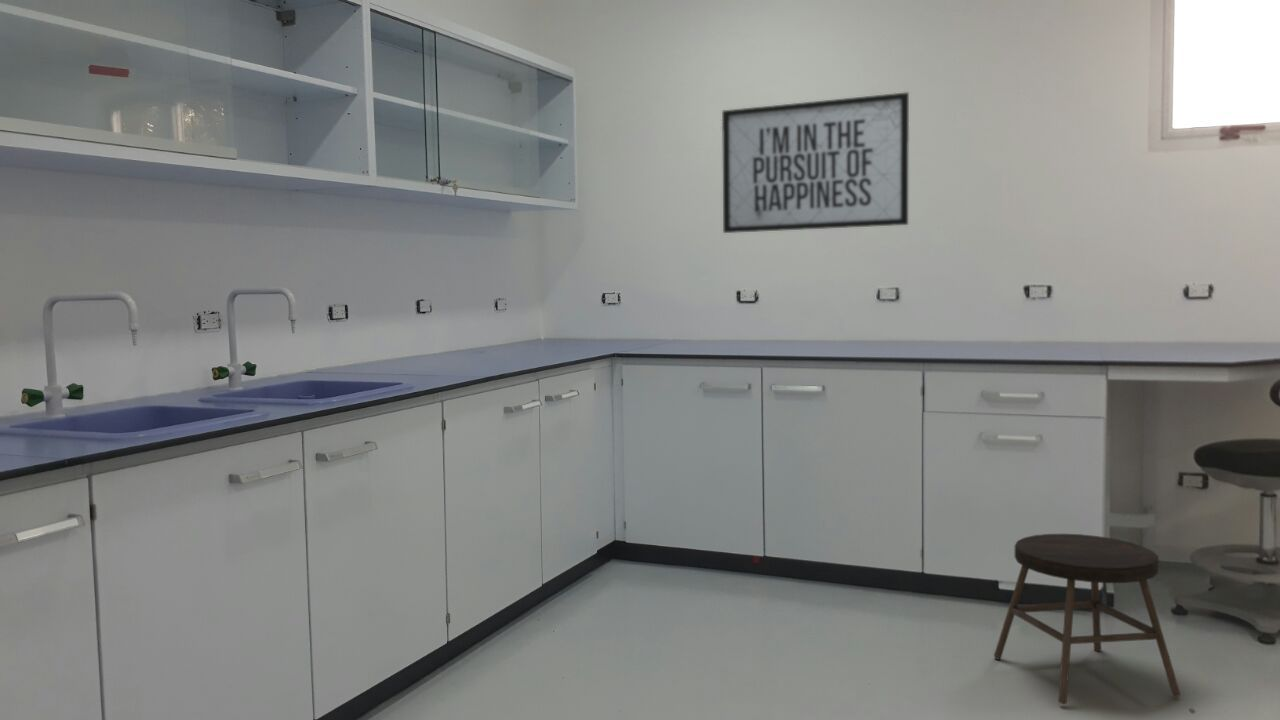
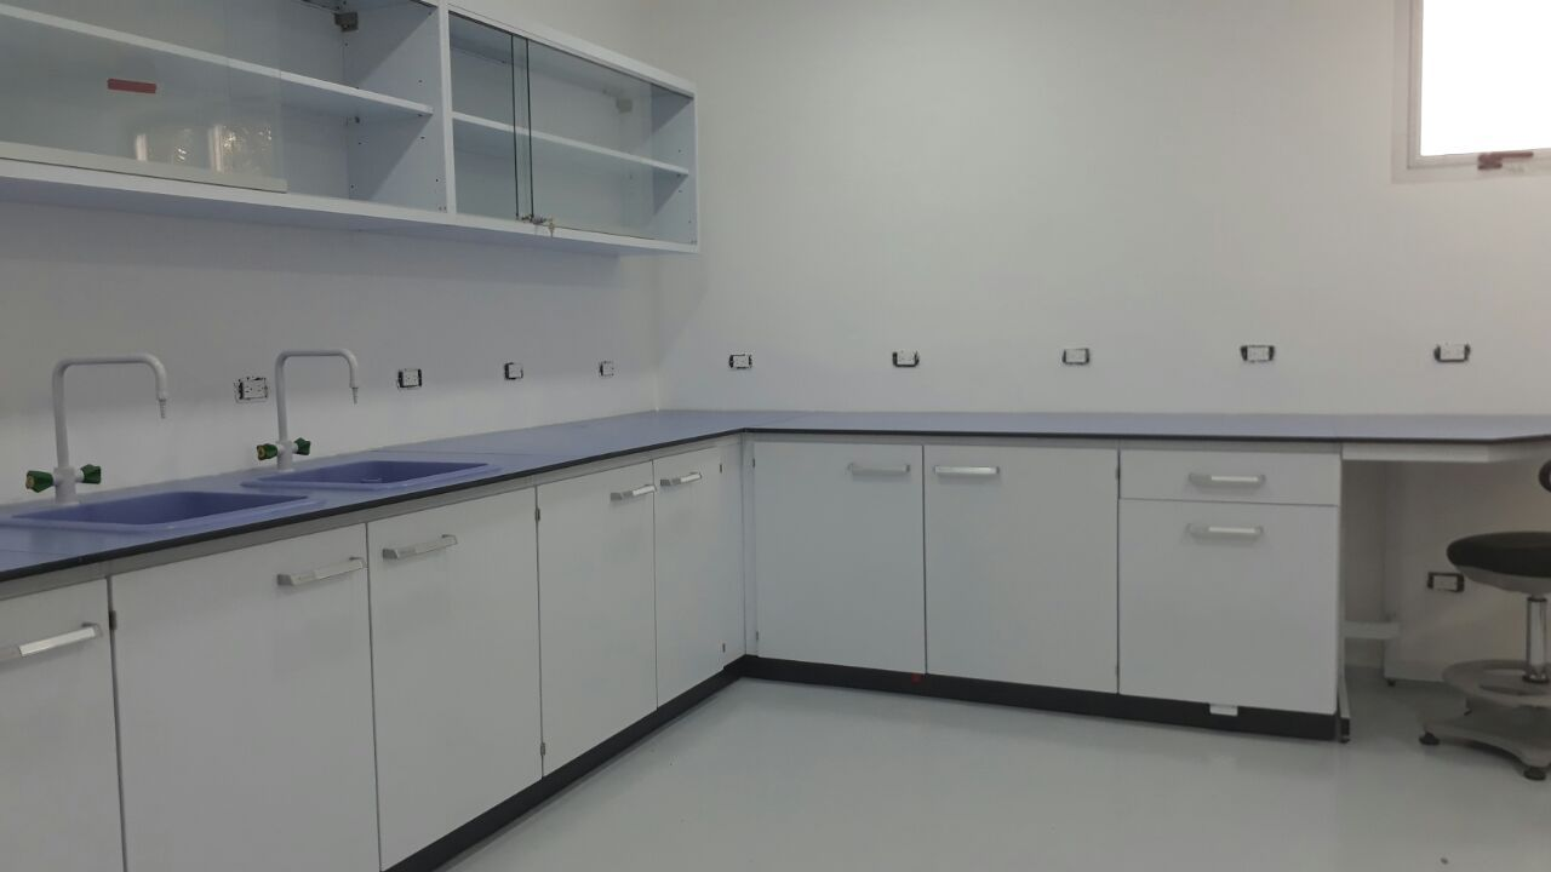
- mirror (812, 165)
- stool (1083, 608)
